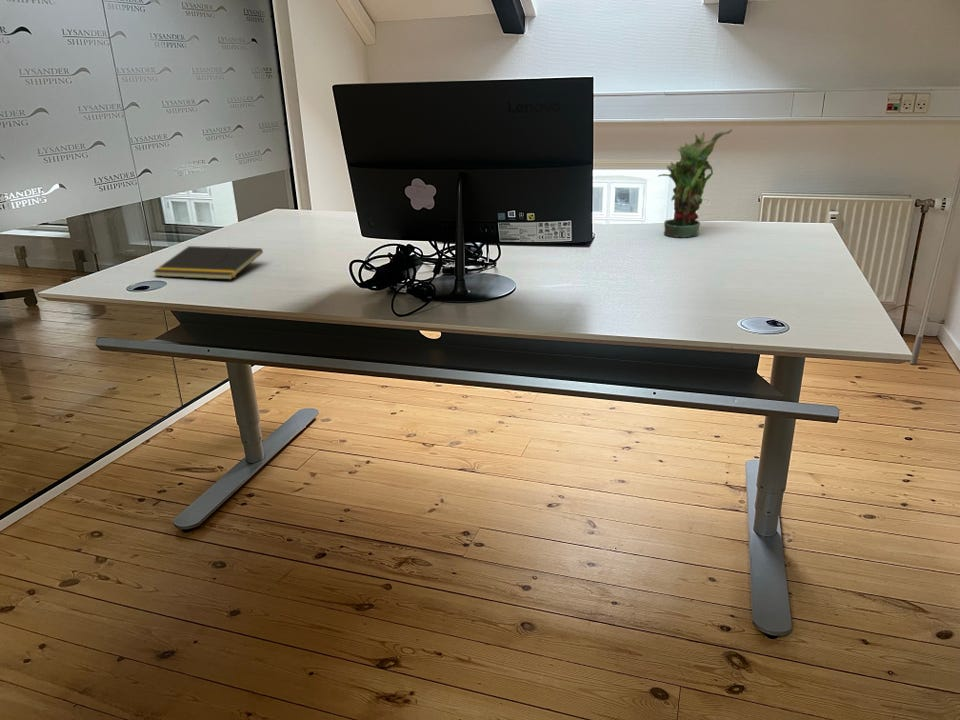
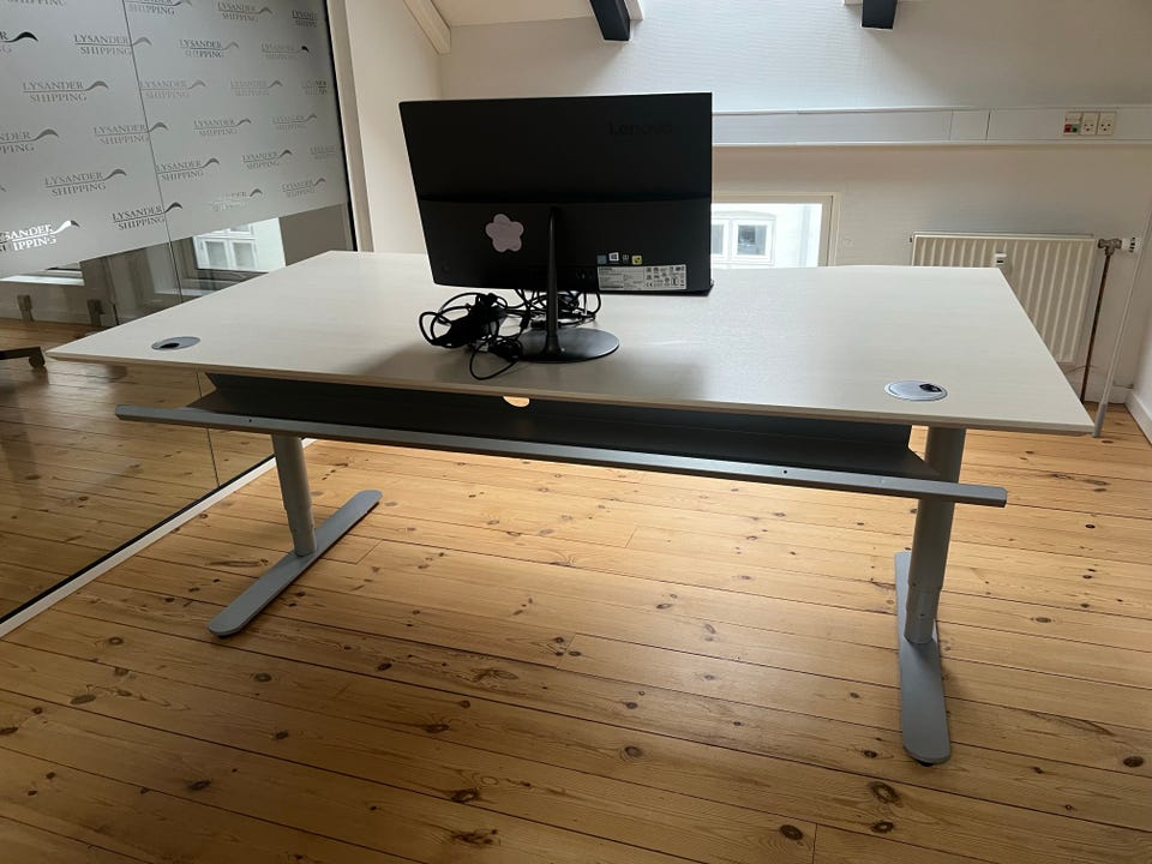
- notepad (209, 262)
- potted plant (693, 183)
